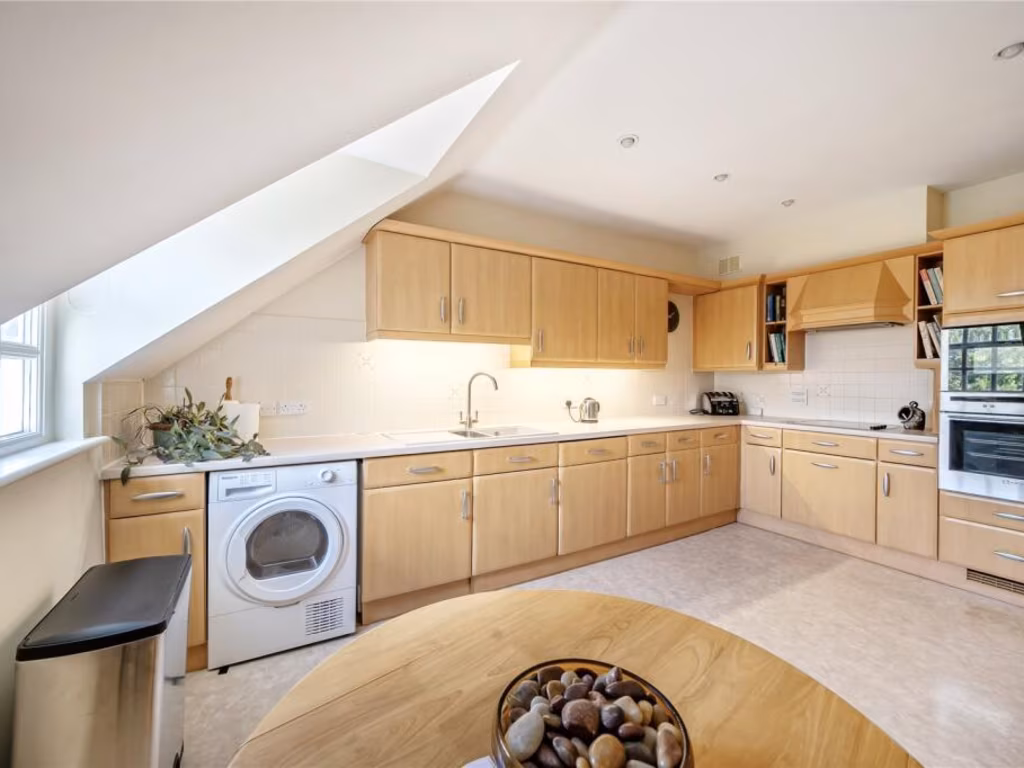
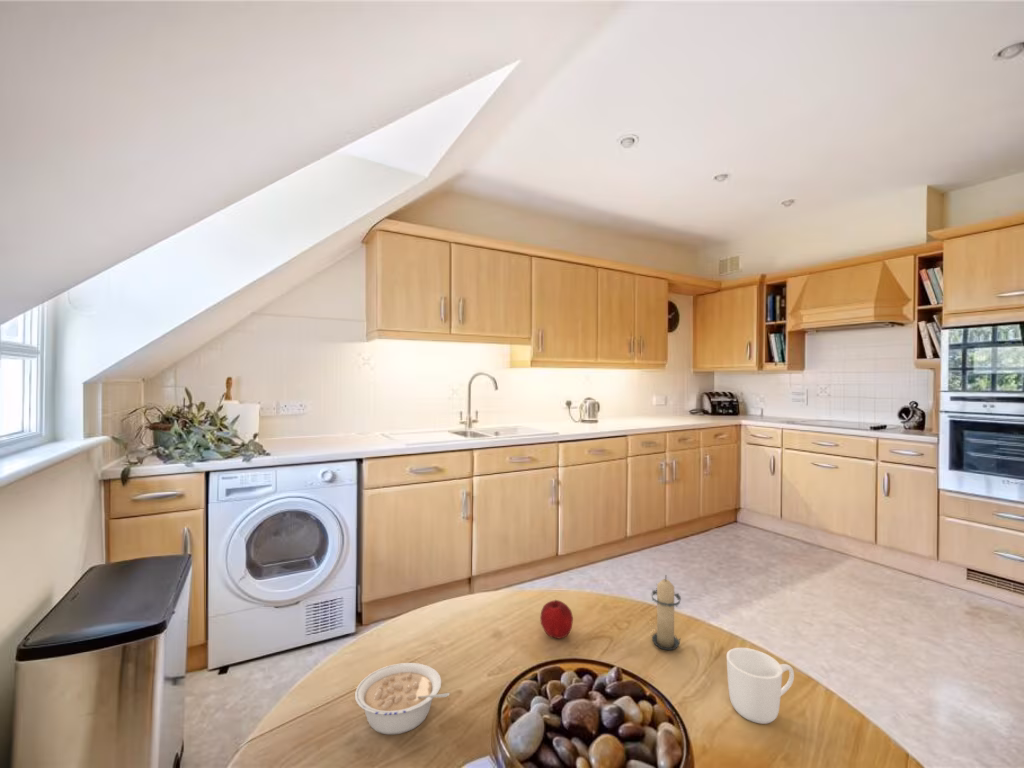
+ apple (556, 616)
+ mug (762, 685)
+ candle (665, 609)
+ legume (402, 697)
